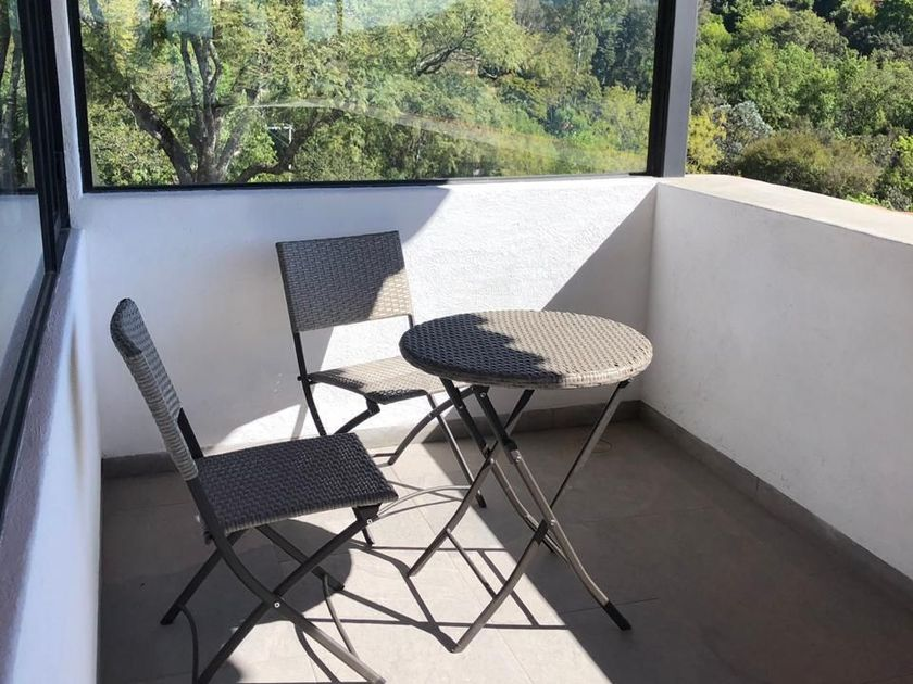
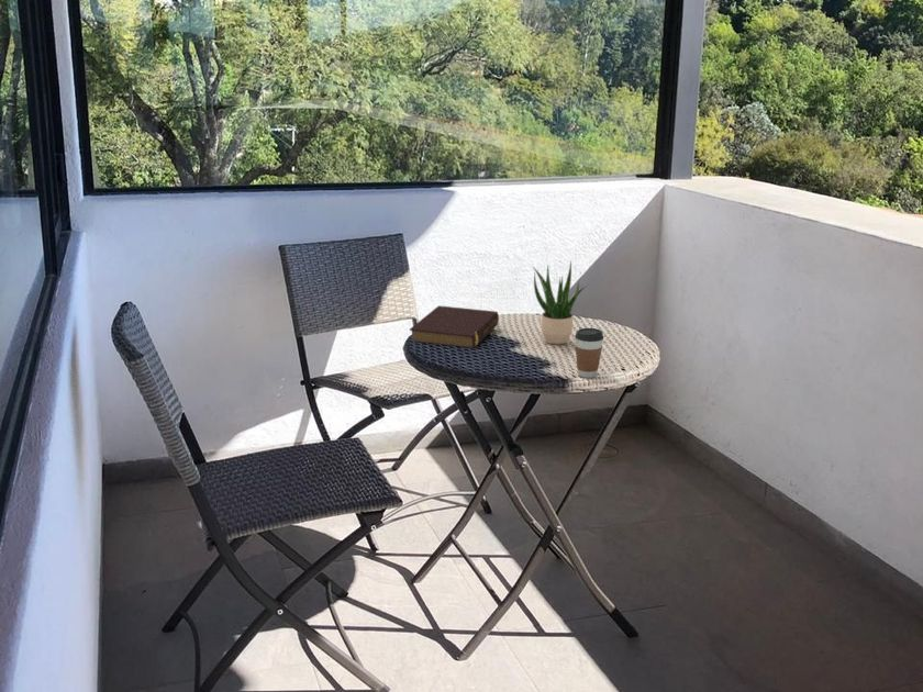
+ book (455, 326)
+ coffee cup (588, 353)
+ potted plant (555, 301)
